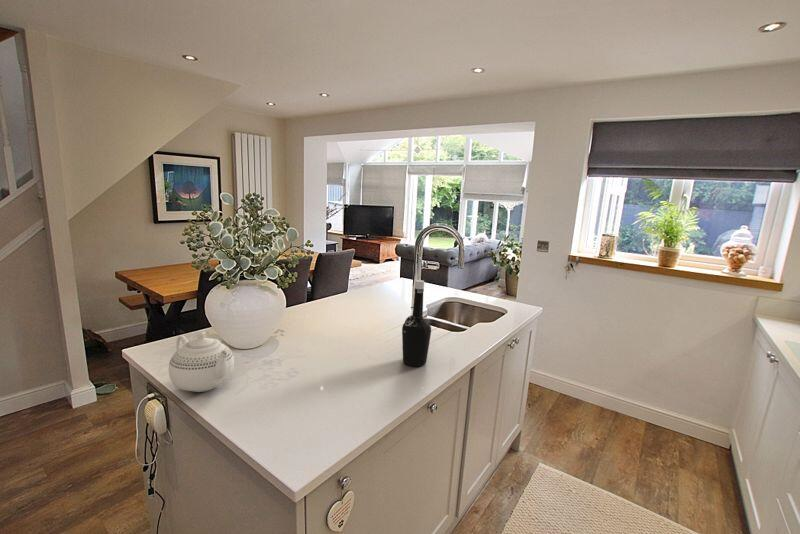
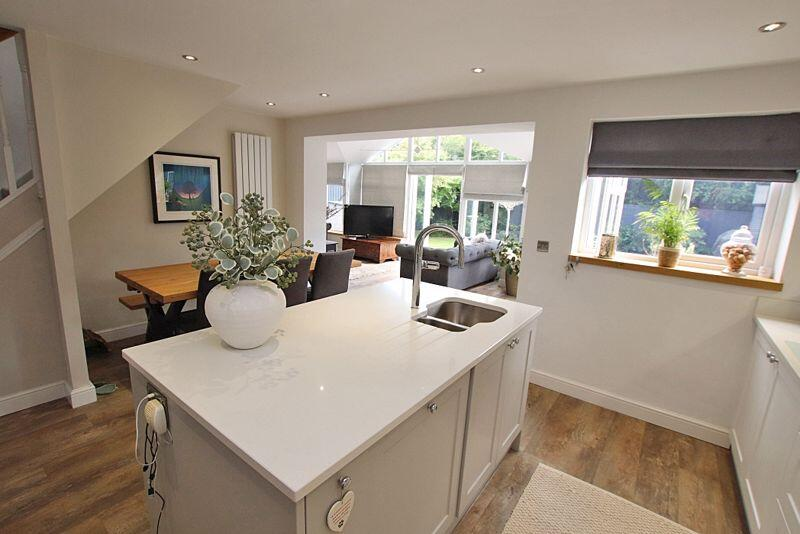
- bottle (417, 322)
- teapot (201, 359)
